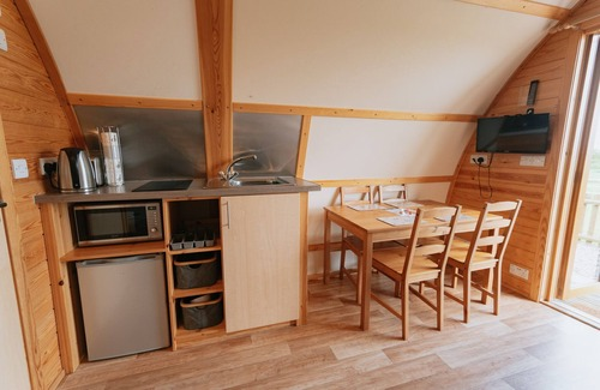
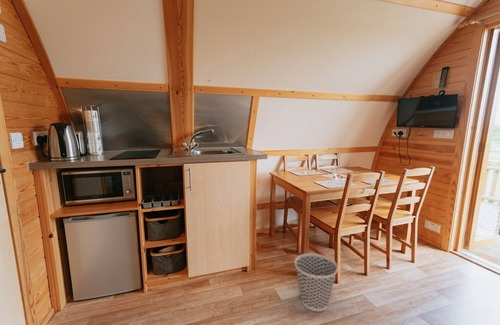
+ wastebasket (315, 282)
